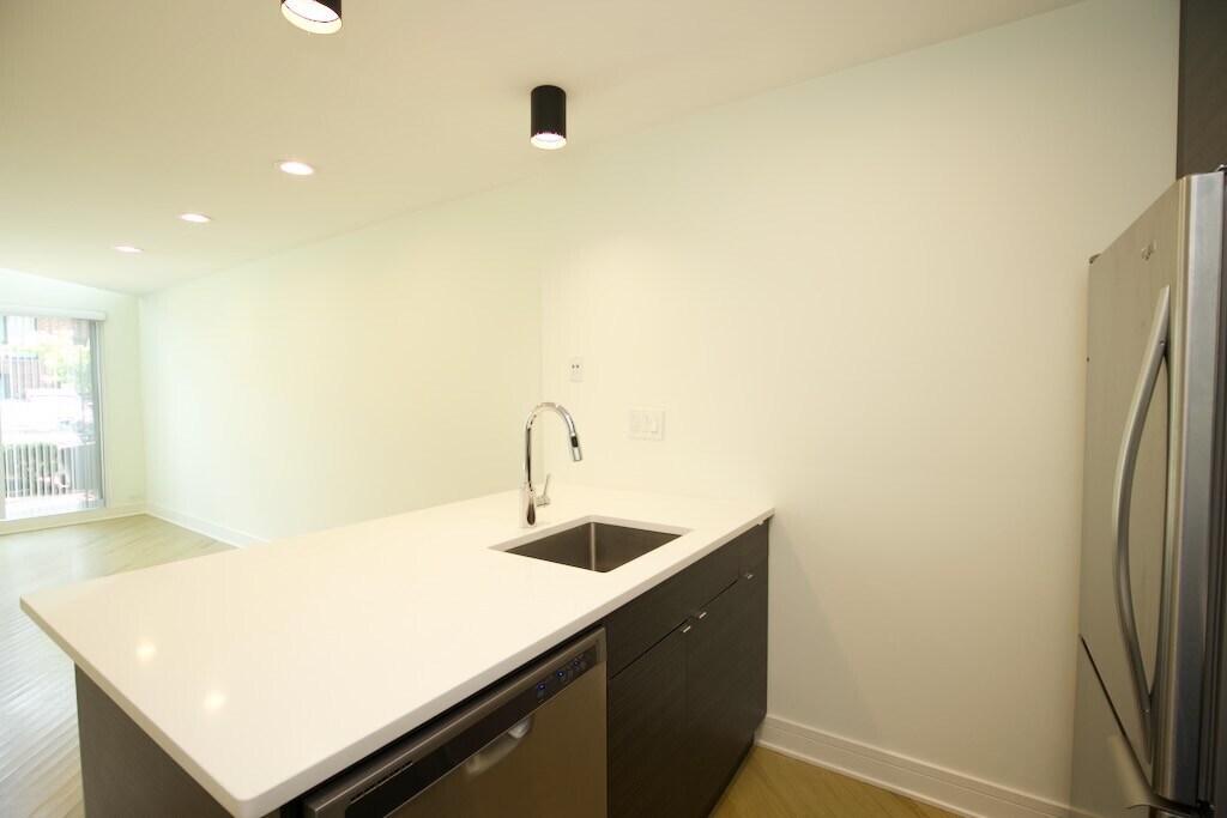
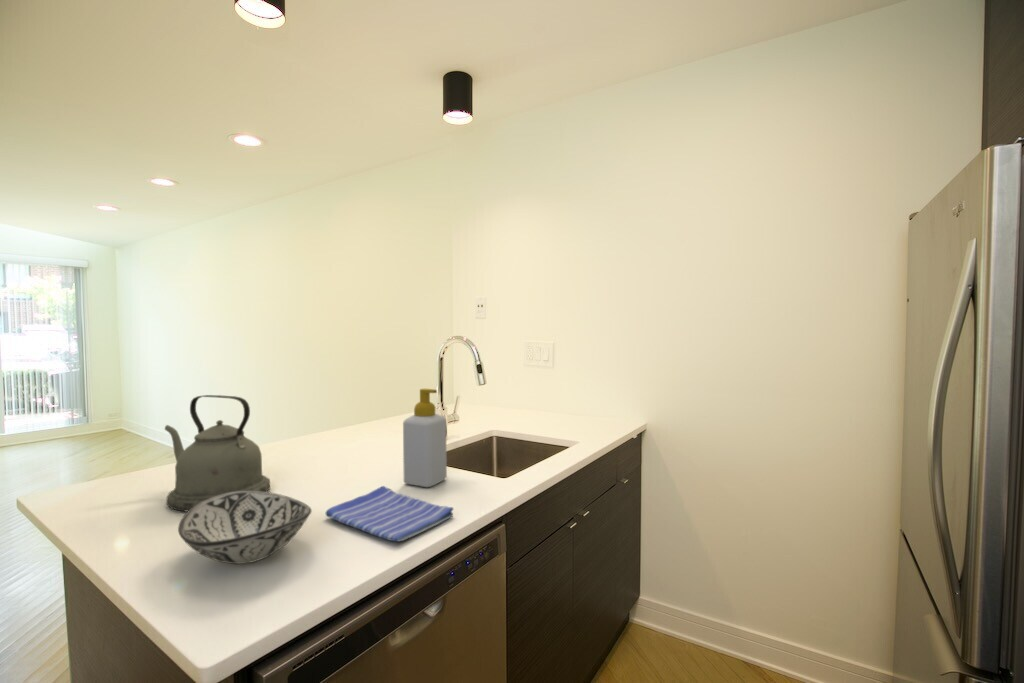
+ soap bottle (425, 435)
+ kettle (213, 445)
+ decorative bowl (248, 530)
+ dish towel (389, 511)
